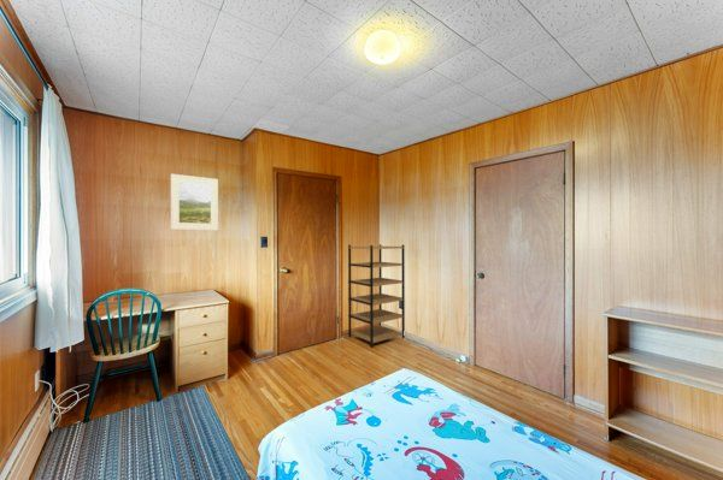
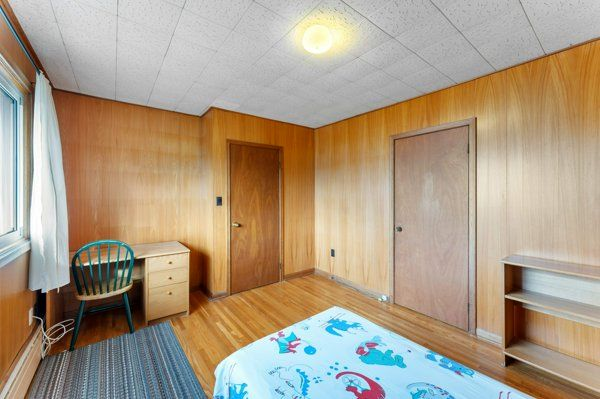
- shelving unit (376, 294)
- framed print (195, 202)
